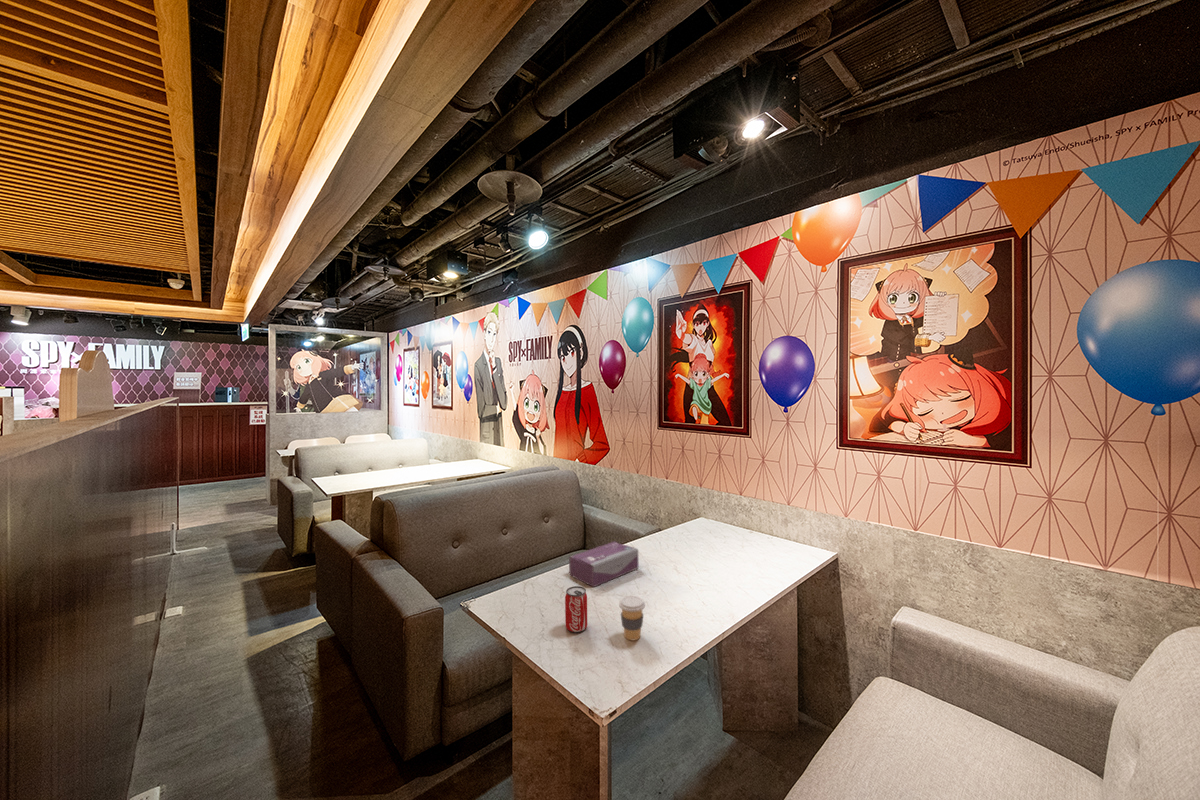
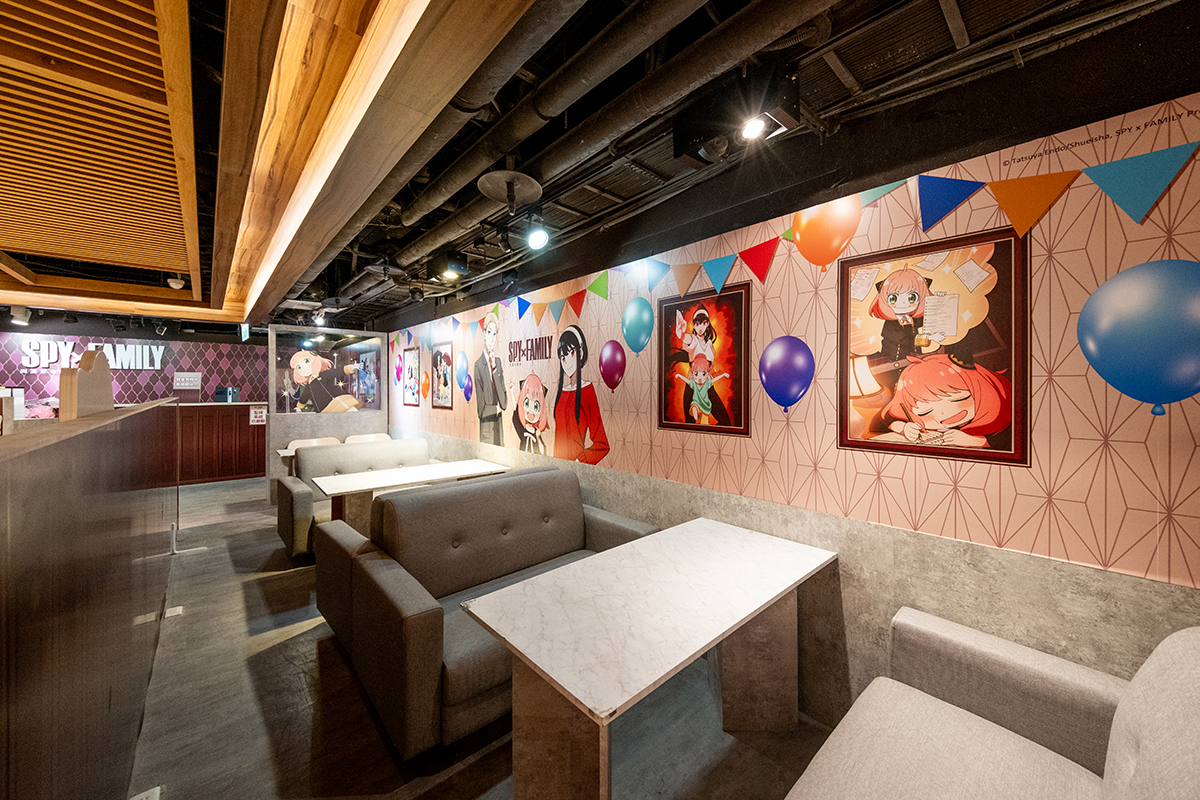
- beverage can (576, 608)
- tissue box (604, 561)
- coffee cup (632, 618)
